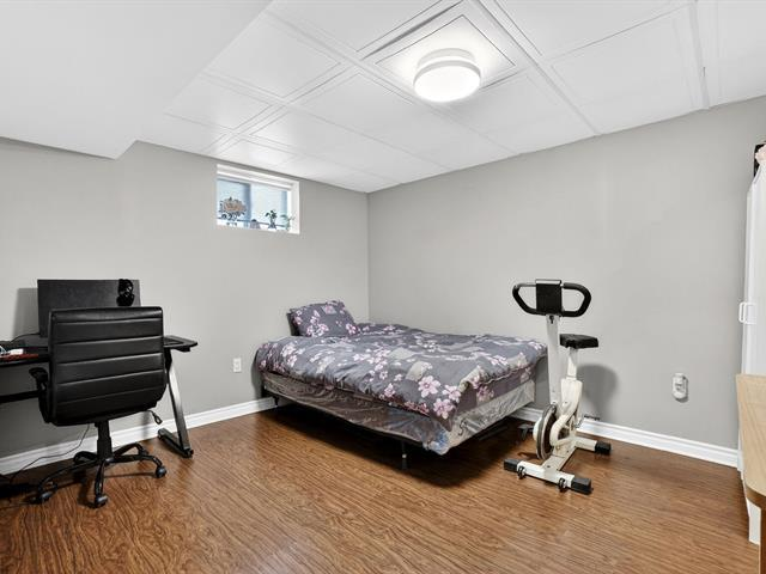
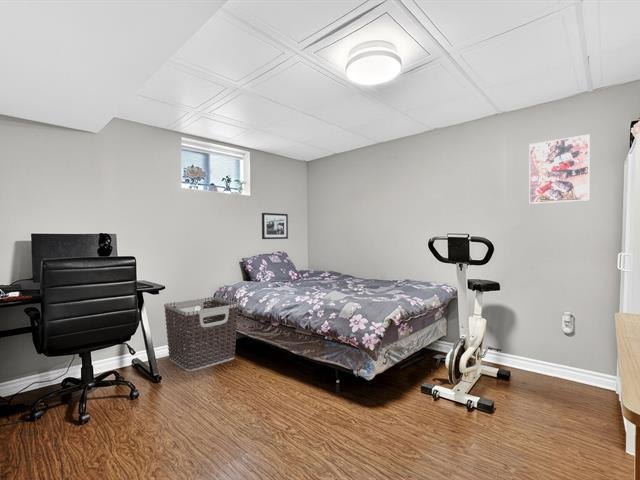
+ clothes hamper (201, 331)
+ picture frame (275, 226)
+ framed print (558, 170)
